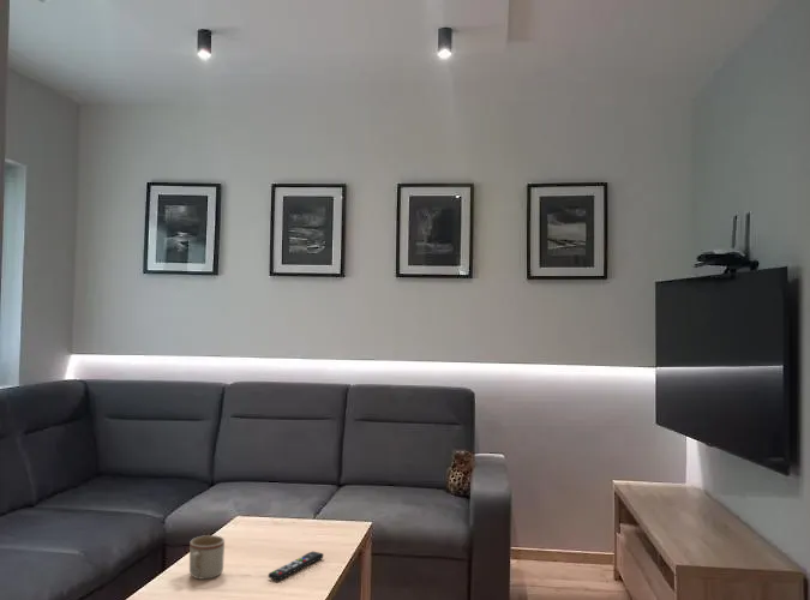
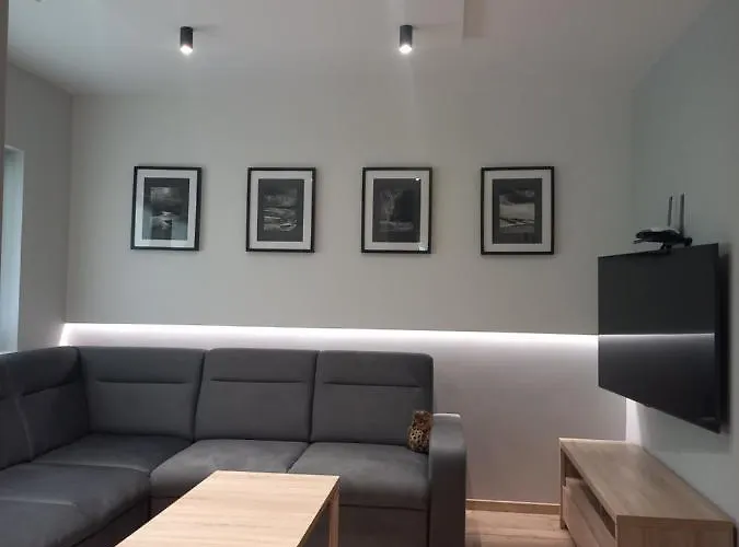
- remote control (296, 564)
- mug (203, 558)
